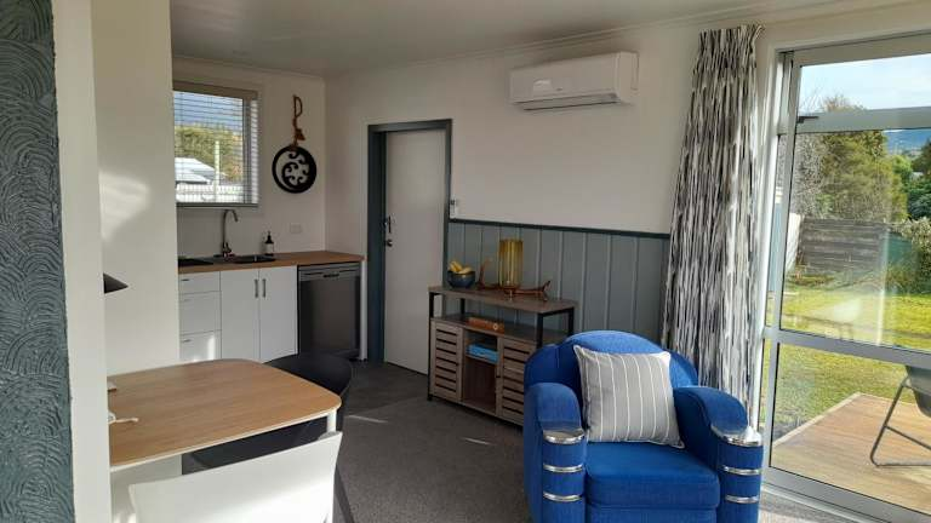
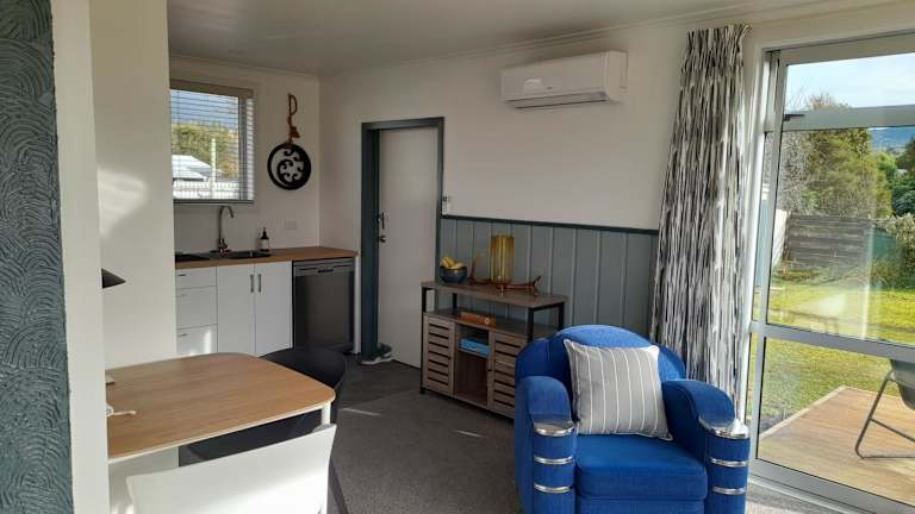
+ sneaker (375, 352)
